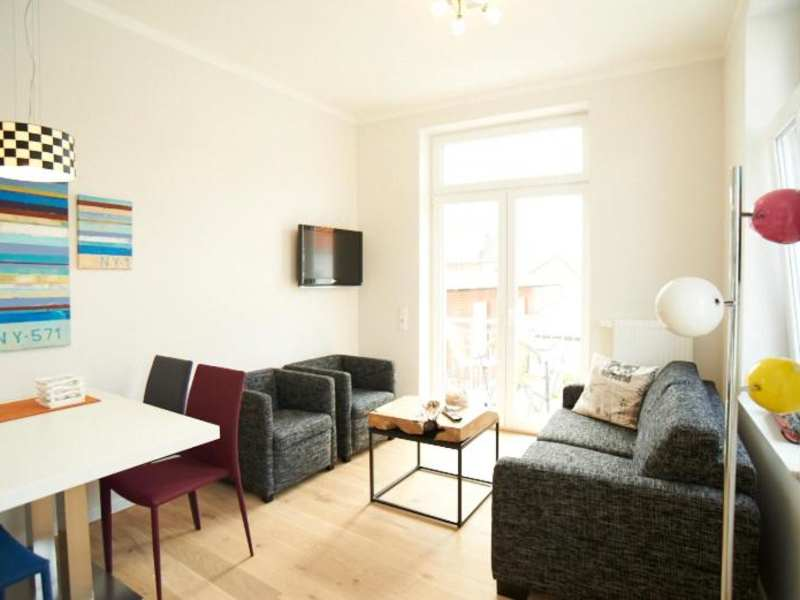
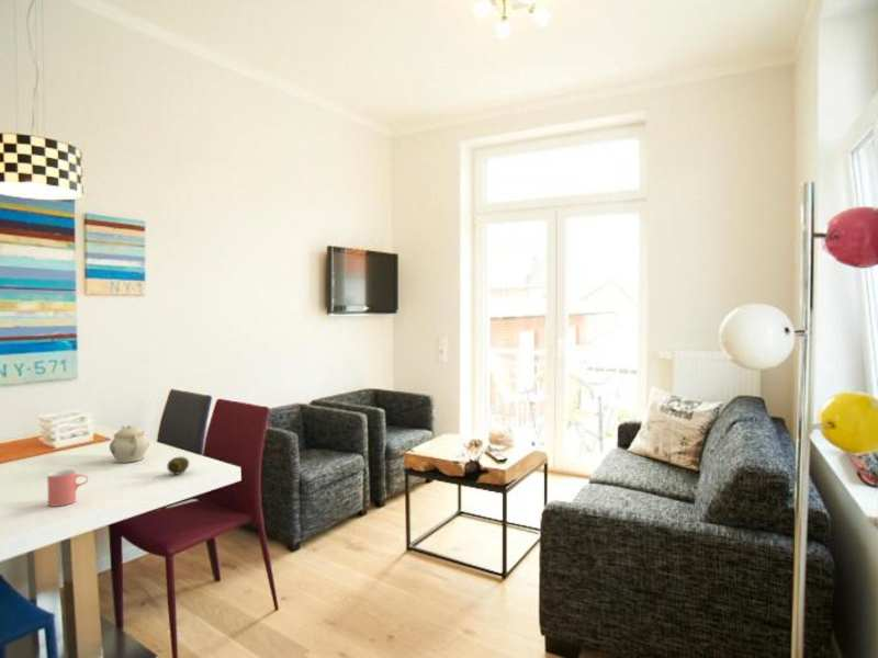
+ cup (68, 486)
+ teapot (130, 442)
+ fruit (178, 465)
